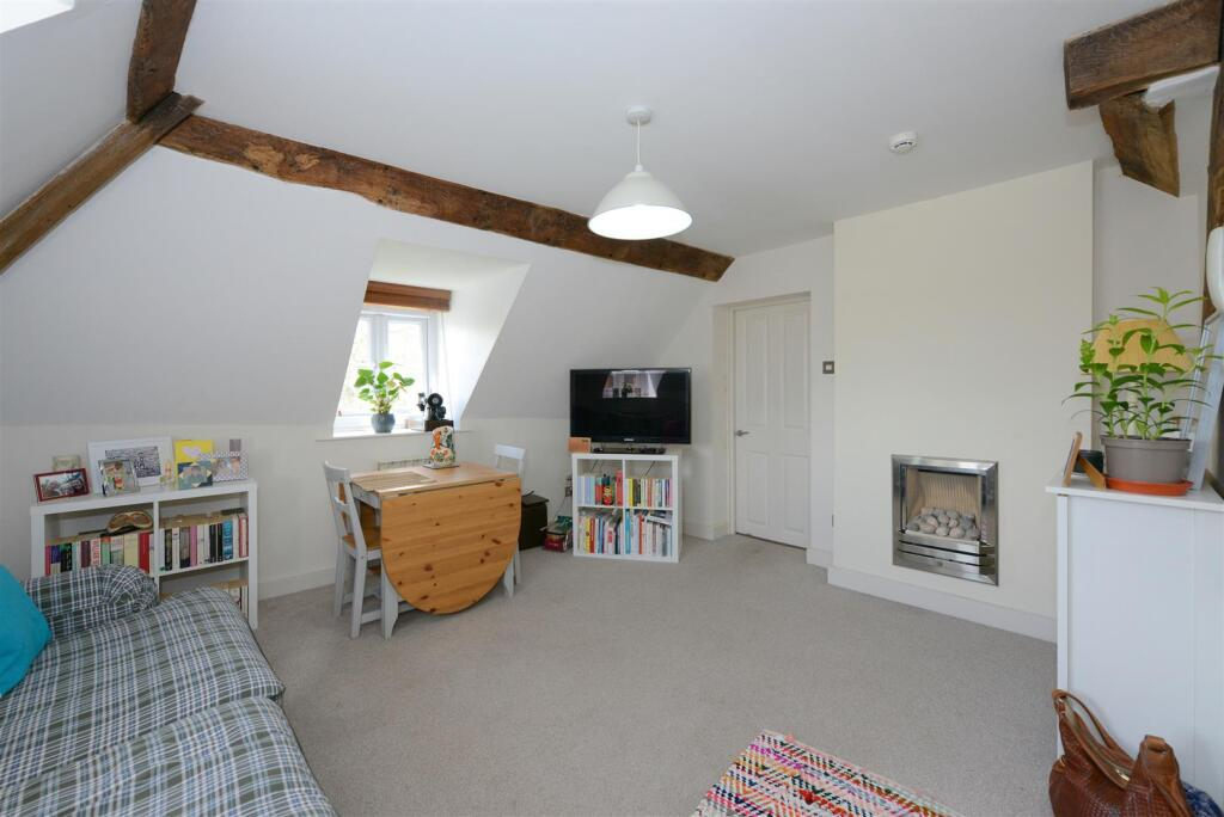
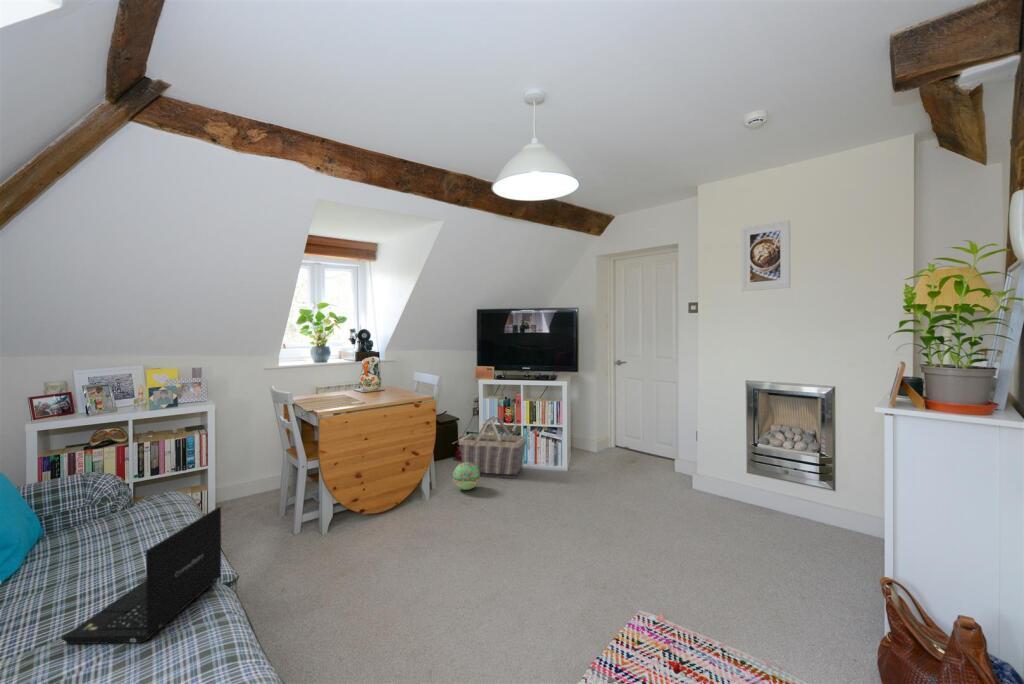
+ basket (493, 444)
+ laptop (151, 567)
+ ball (466, 475)
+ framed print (765, 256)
